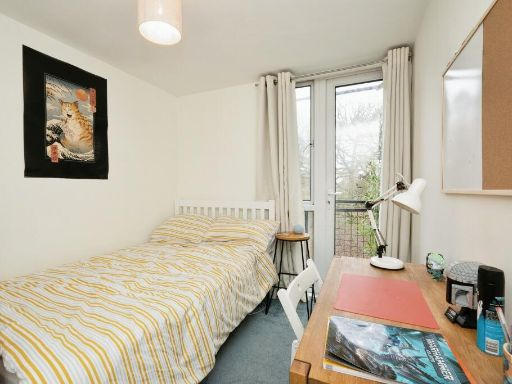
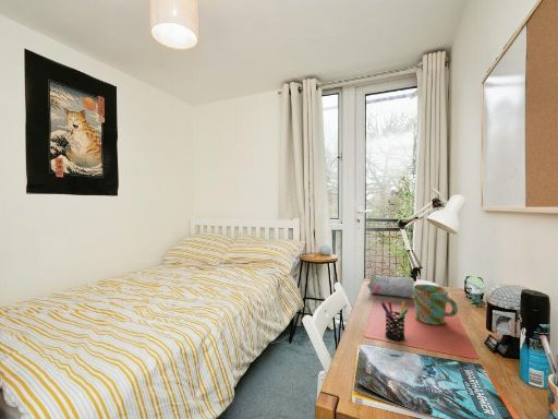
+ pen holder (396, 319)
+ mug (434, 304)
+ pencil case (390, 285)
